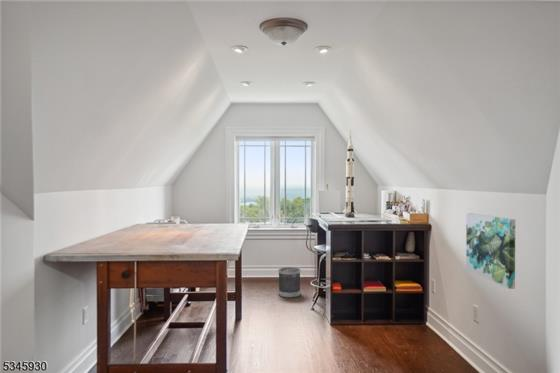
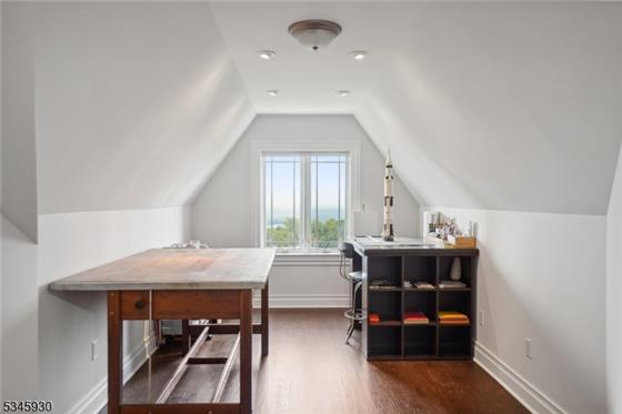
- wastebasket (289, 282)
- wall art (488, 247)
